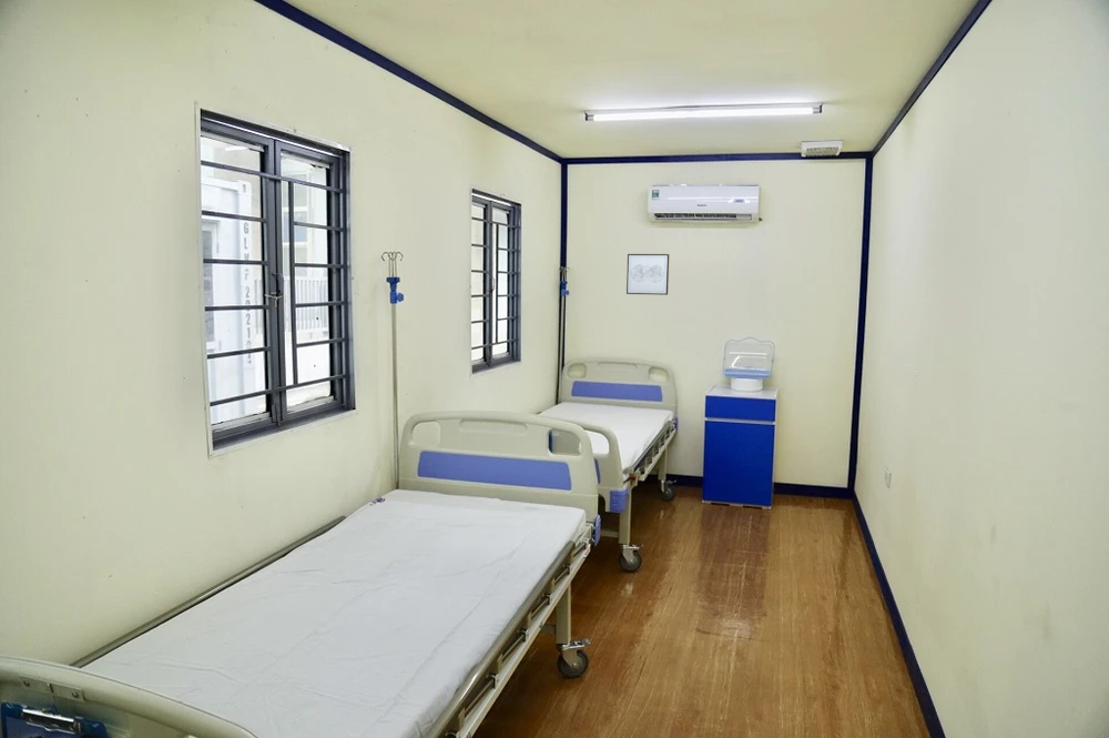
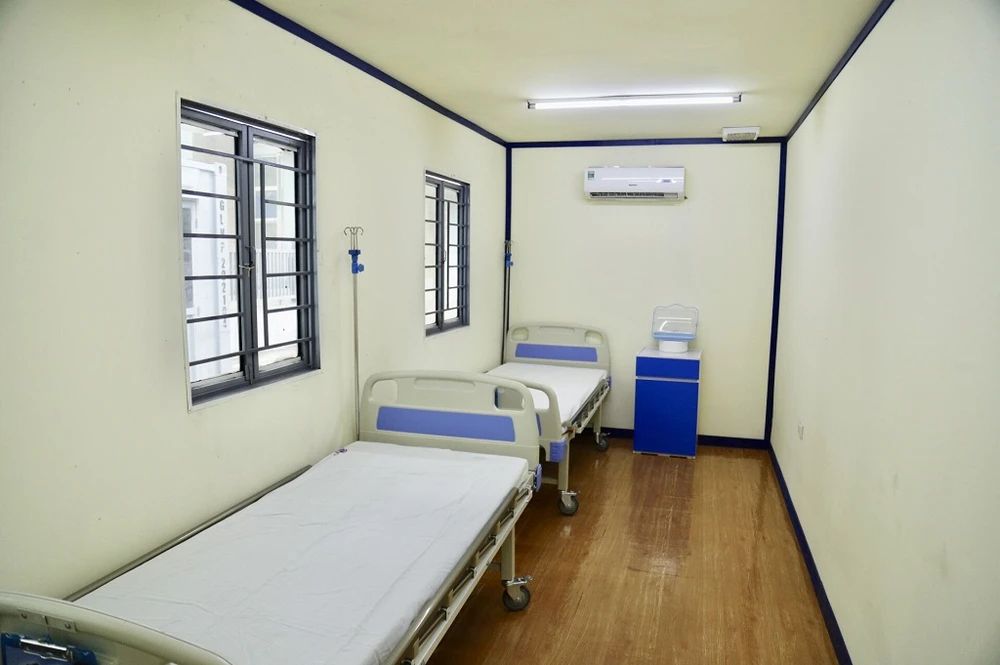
- wall art (648, 274)
